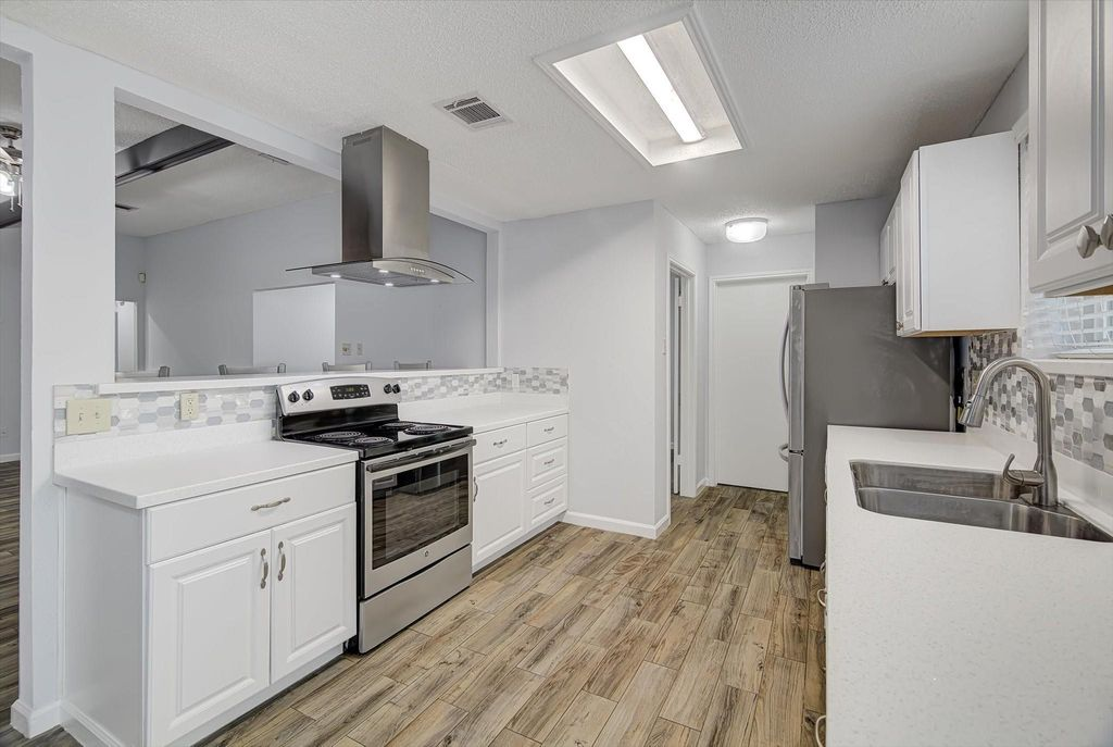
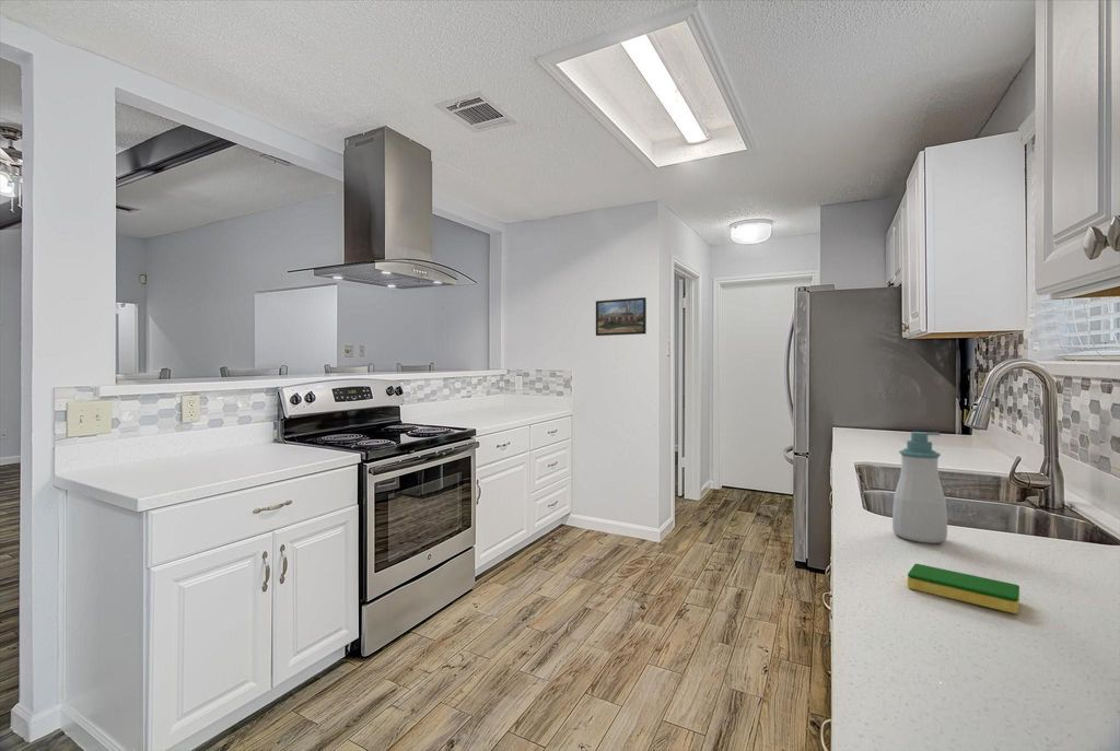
+ dish sponge (961, 586)
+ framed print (620, 317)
+ soap bottle (919, 484)
